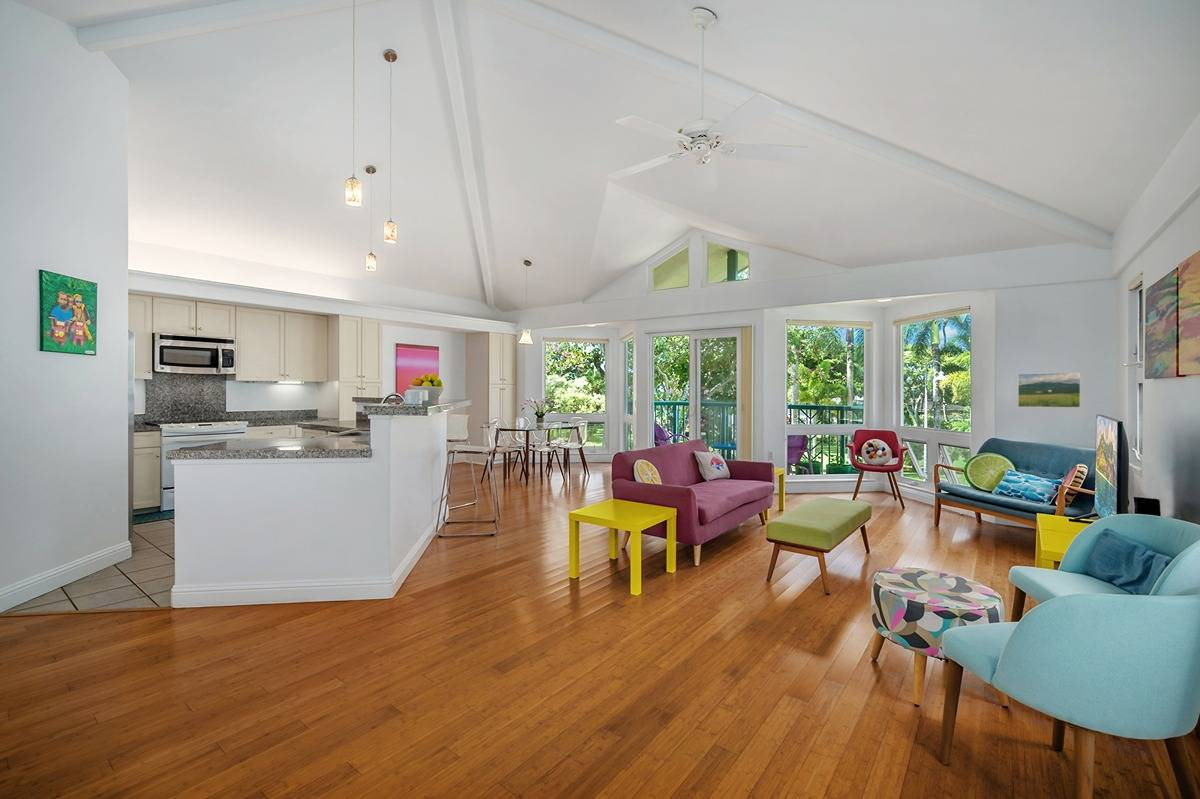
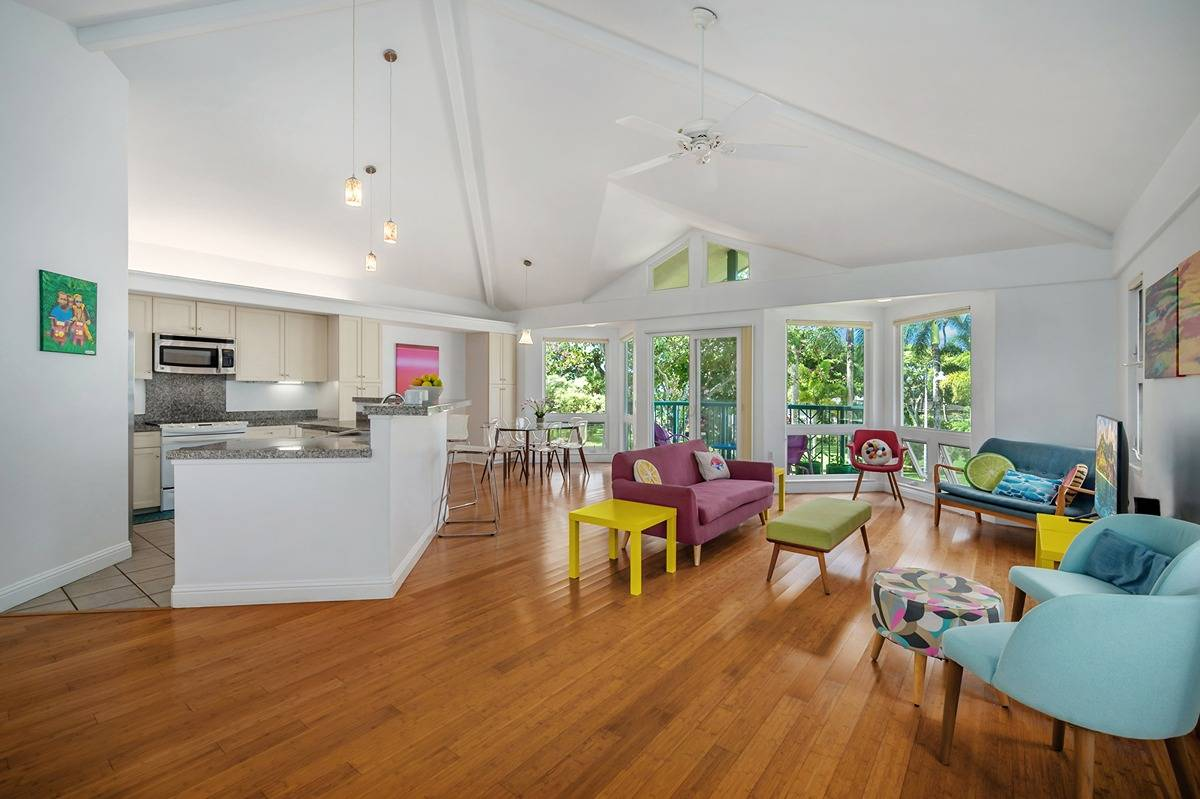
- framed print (1048, 390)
